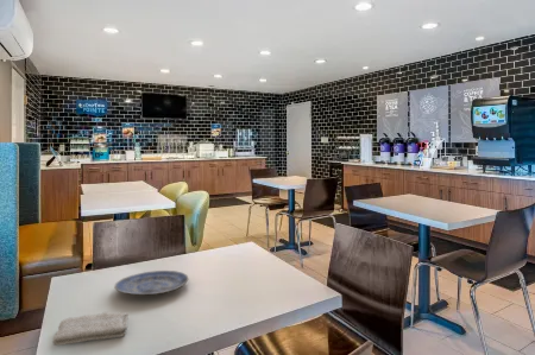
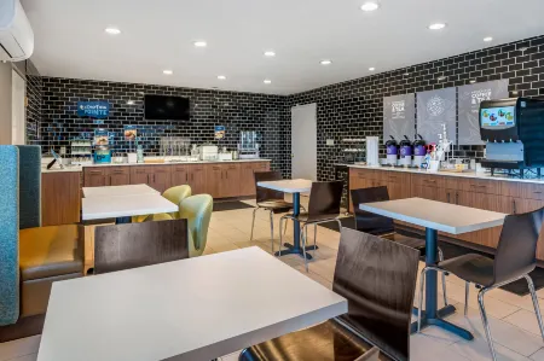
- plate (152, 284)
- washcloth (93, 327)
